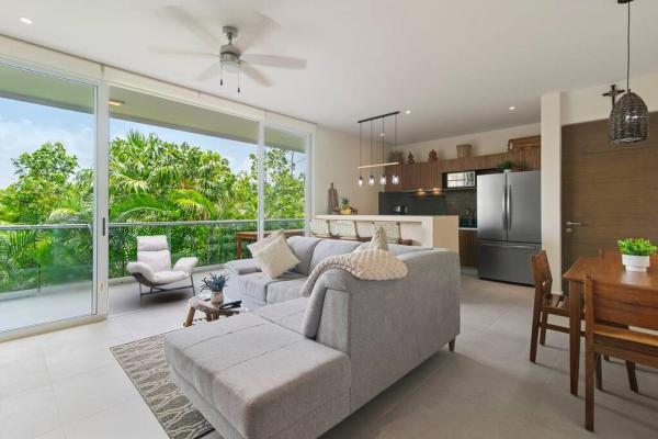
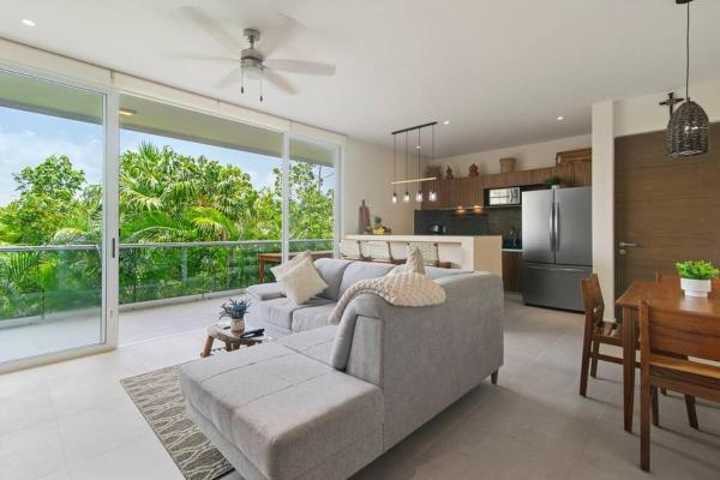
- lounge chair (159, 267)
